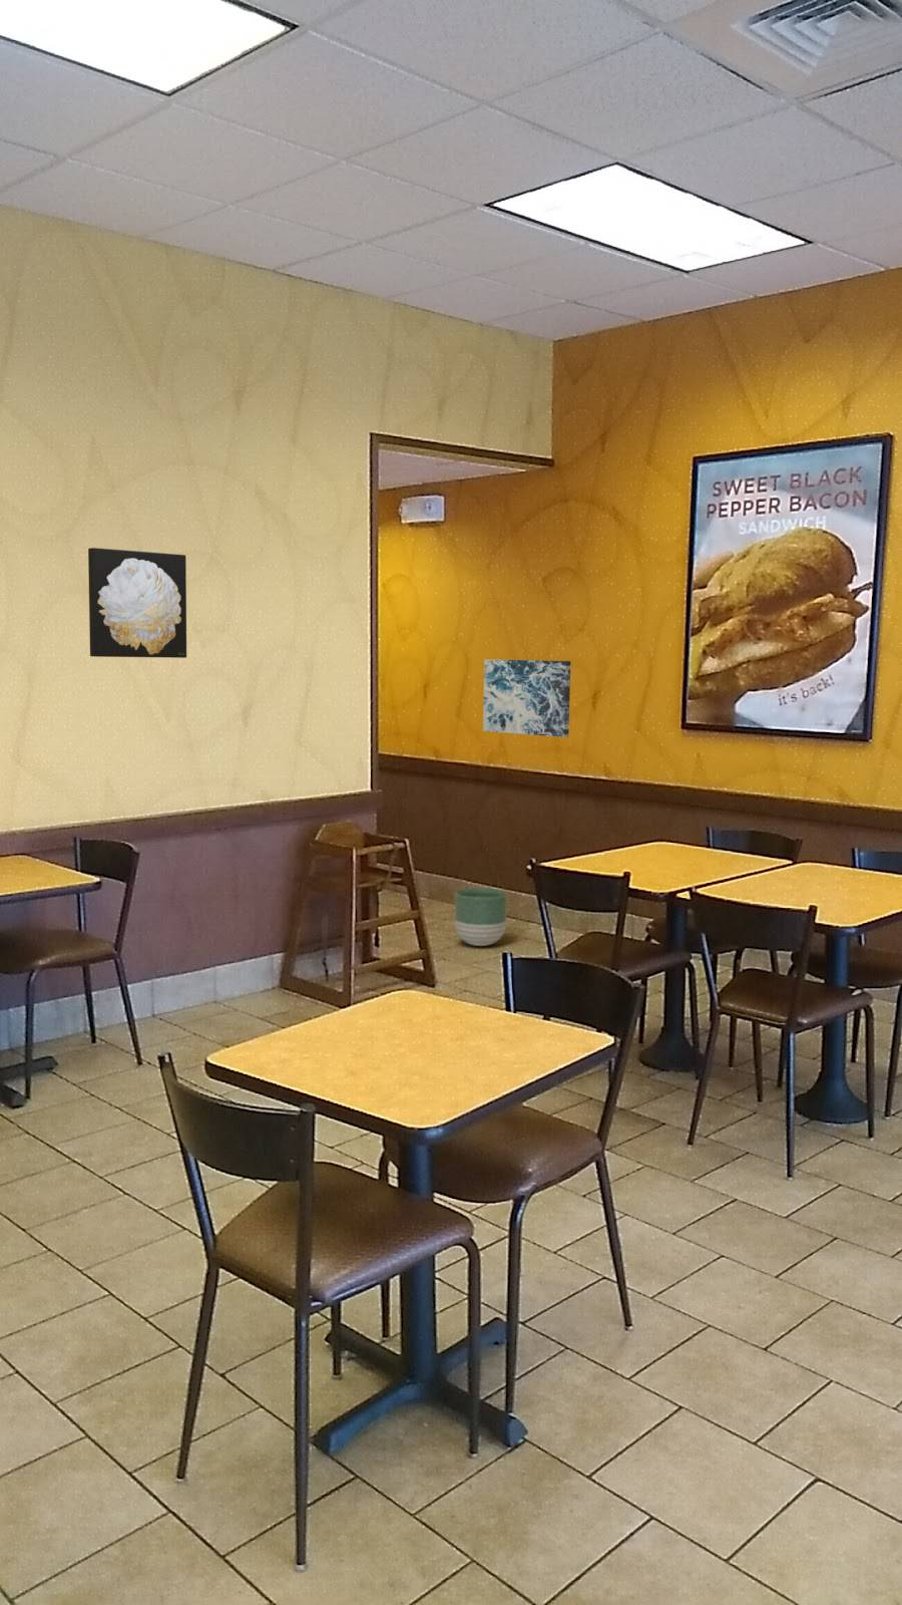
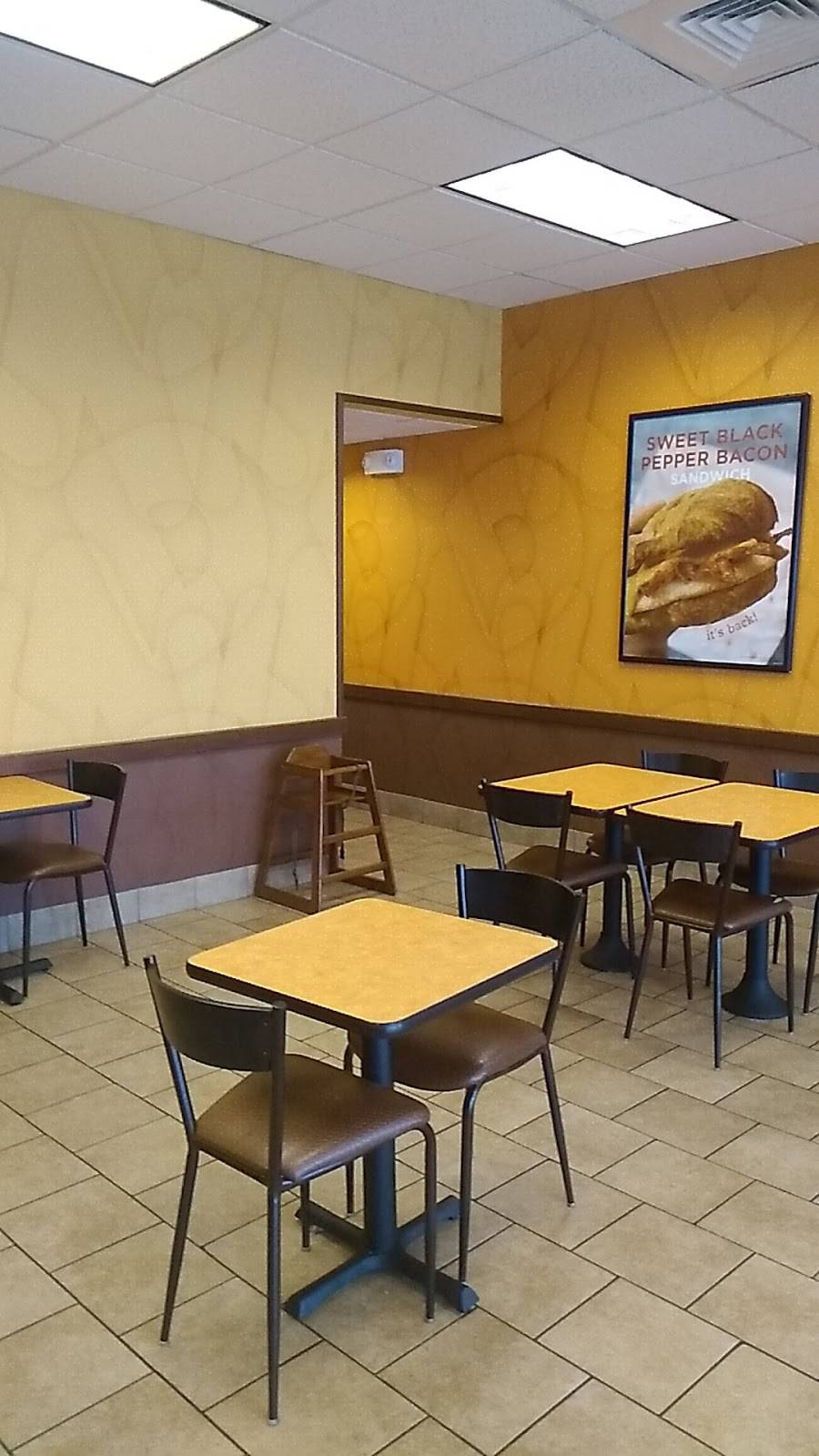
- wall art (139, 604)
- wall art (525, 697)
- planter (480, 918)
